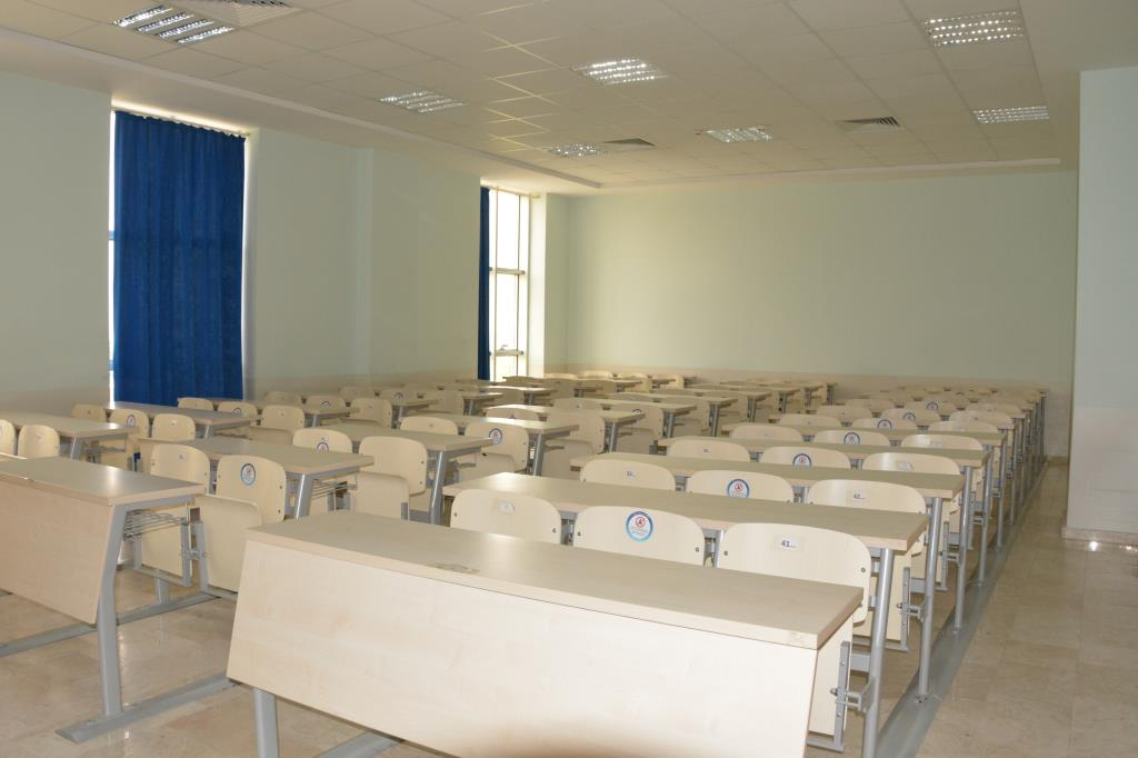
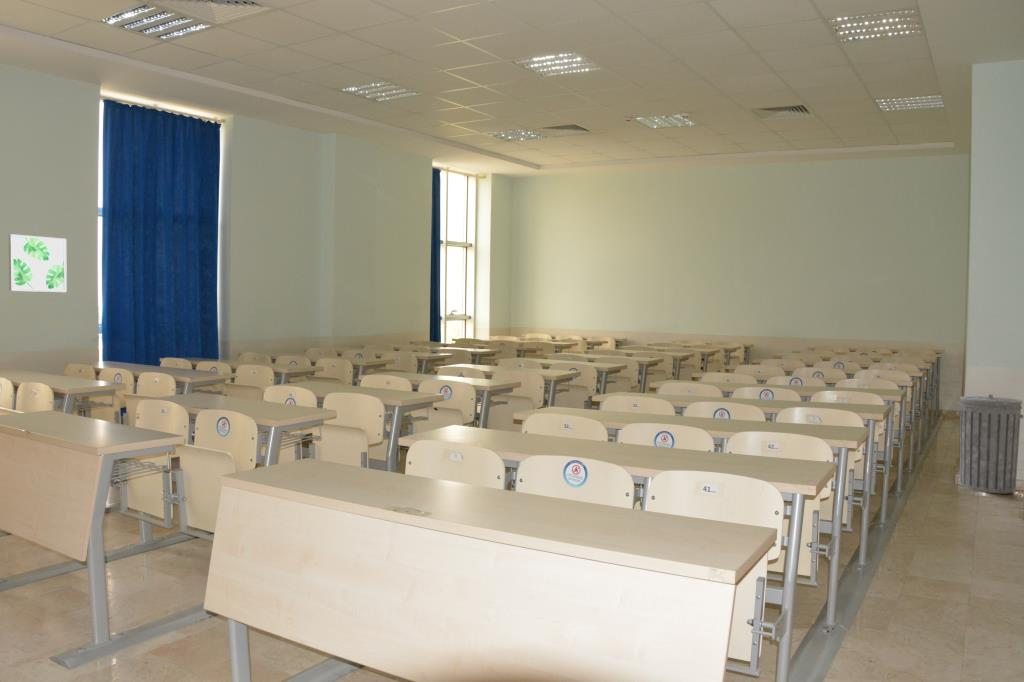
+ wall art (38, 264)
+ trash can (988, 441)
